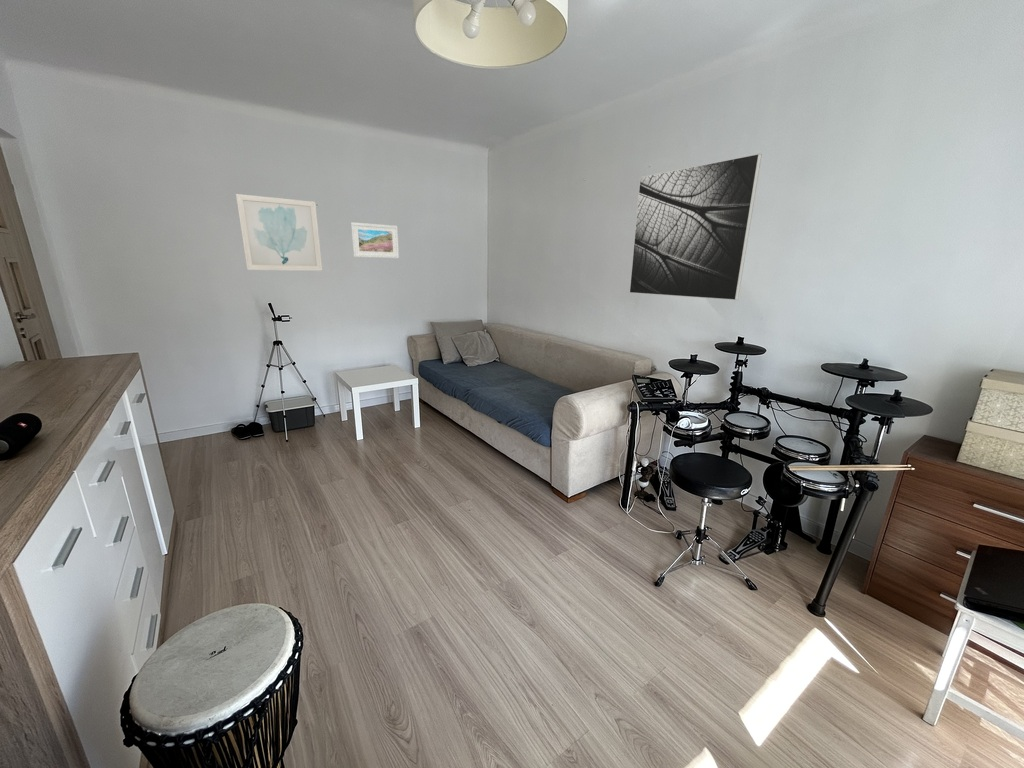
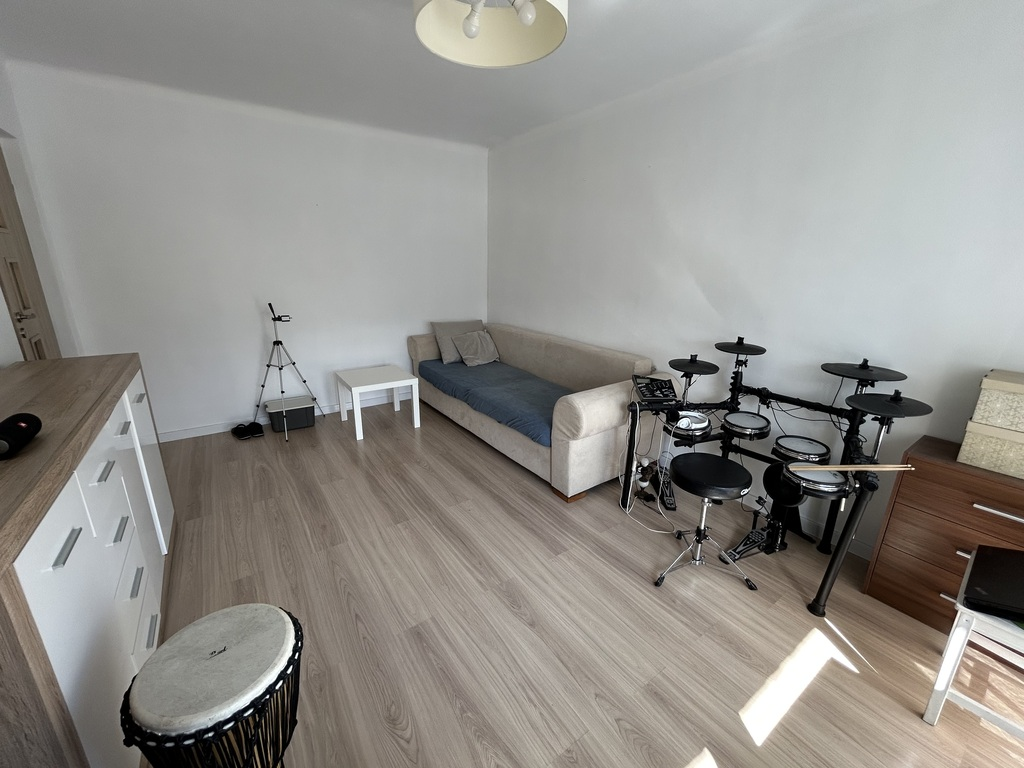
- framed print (685, 234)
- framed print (375, 241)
- wall art (282, 235)
